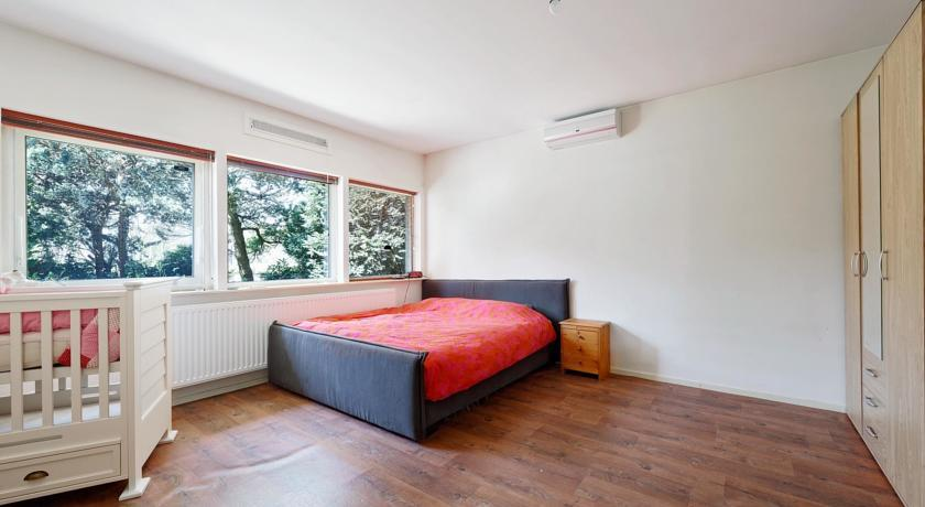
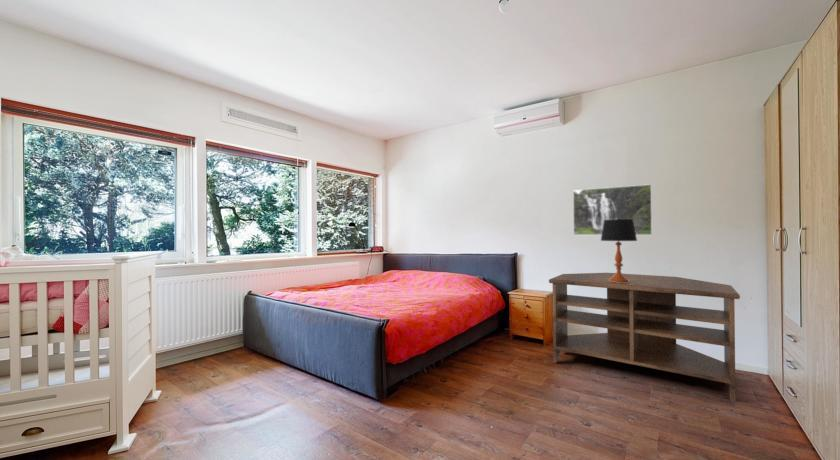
+ table lamp (618, 250)
+ tv stand (636, 322)
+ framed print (610, 211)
